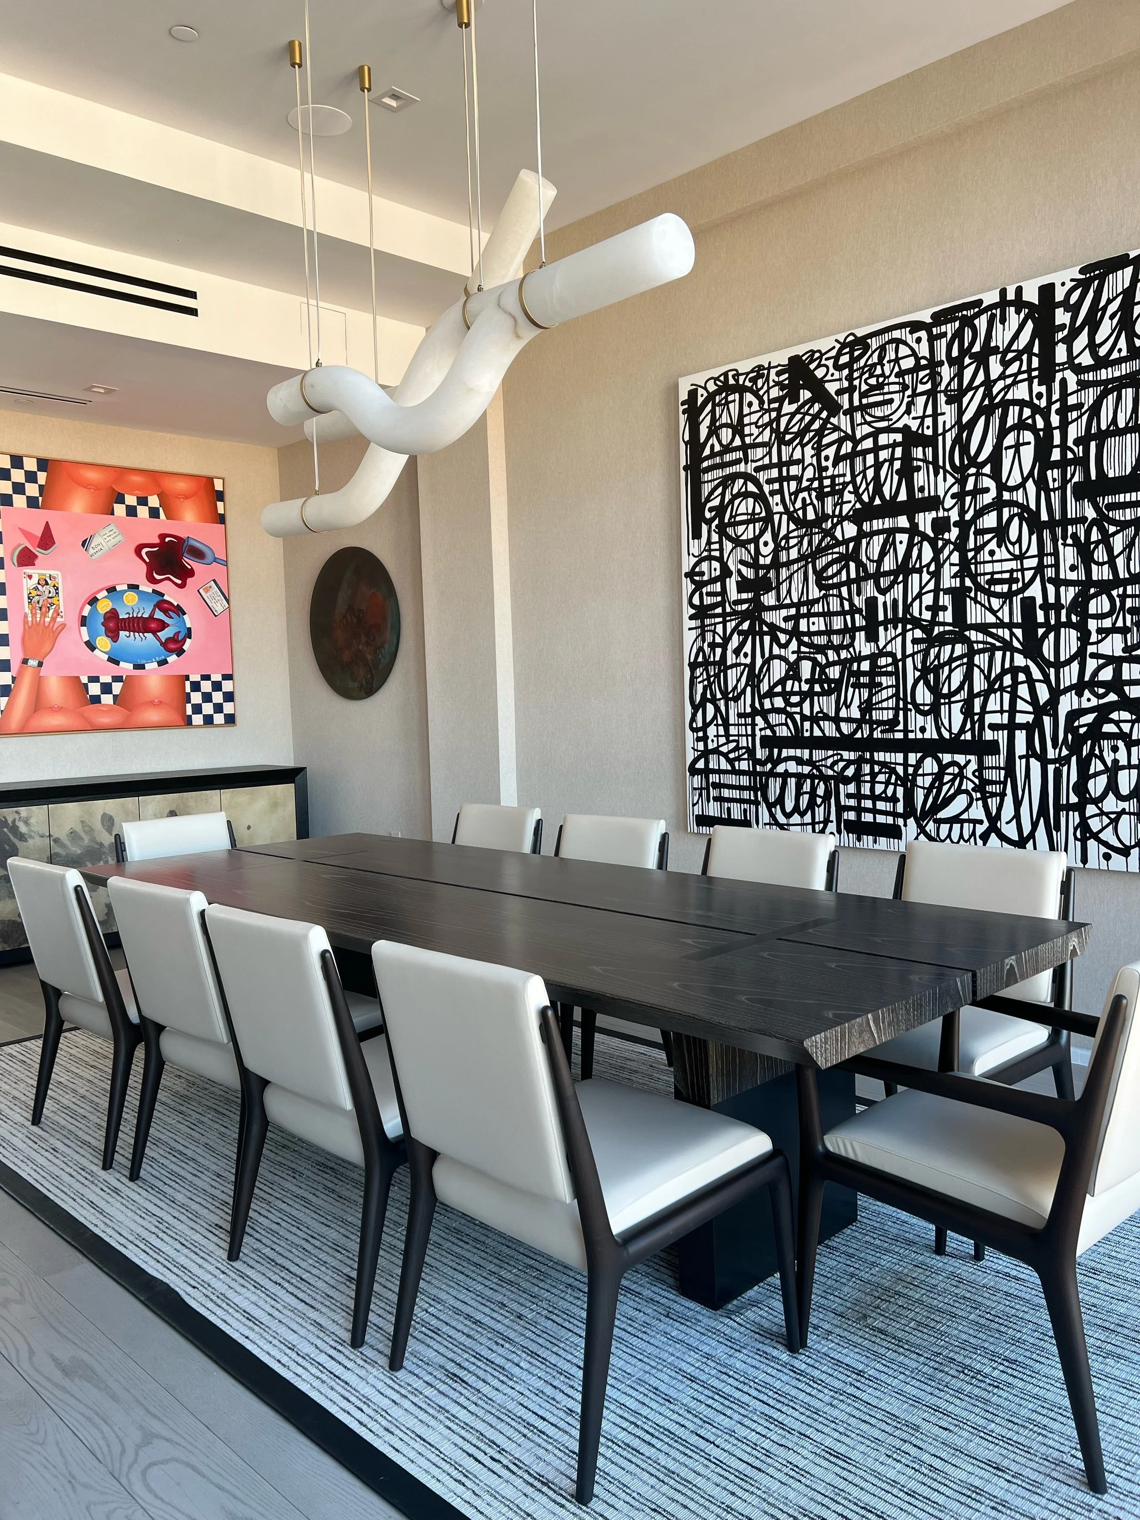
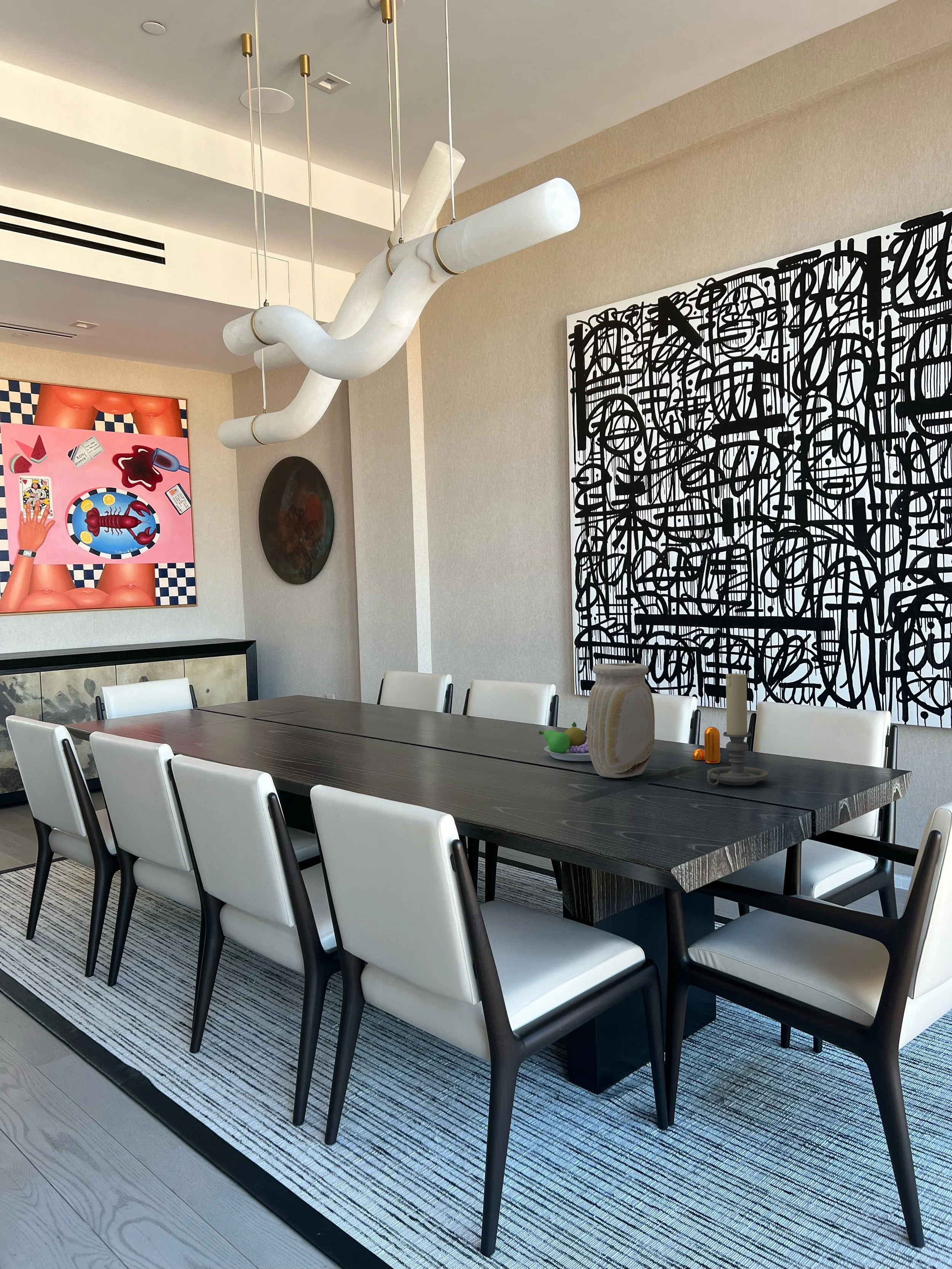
+ candle holder (732, 727)
+ fruit bowl (580, 740)
+ vase (621, 720)
+ pepper shaker (706, 743)
